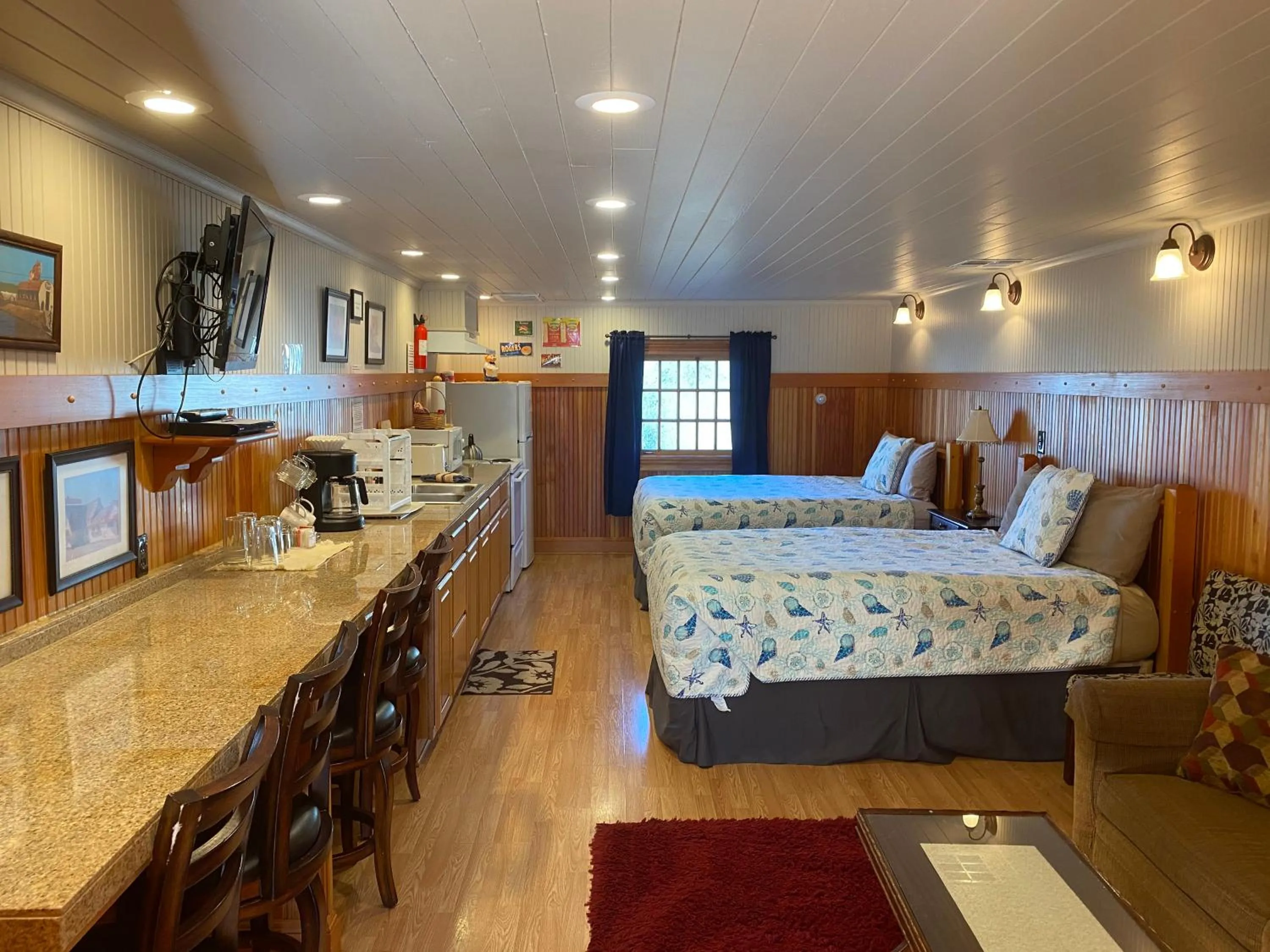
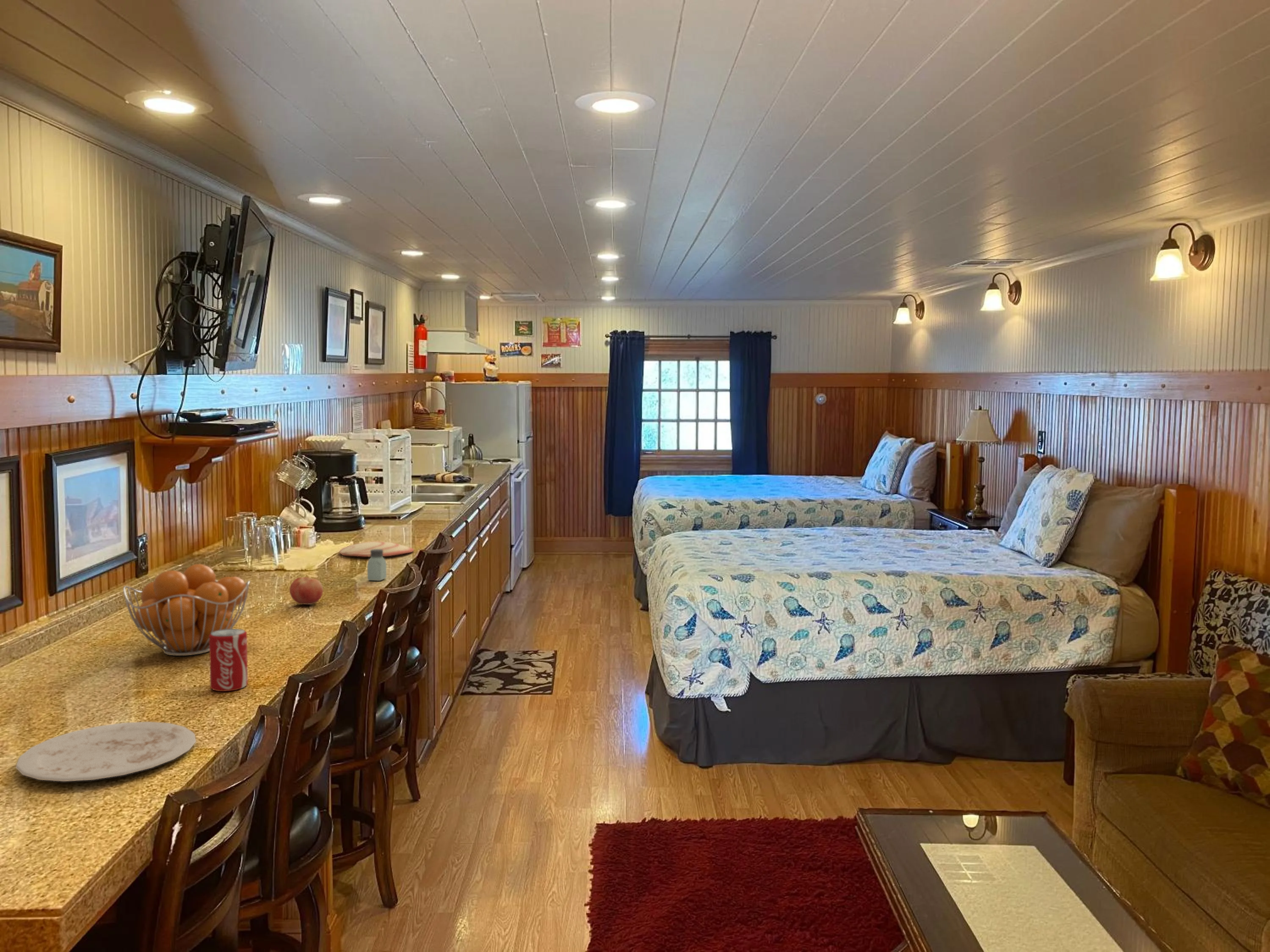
+ plate (110, 751)
+ plate (377, 547)
+ fruit (306, 591)
+ fruit basket (188, 608)
+ beverage can (229, 659)
+ saltshaker (377, 564)
